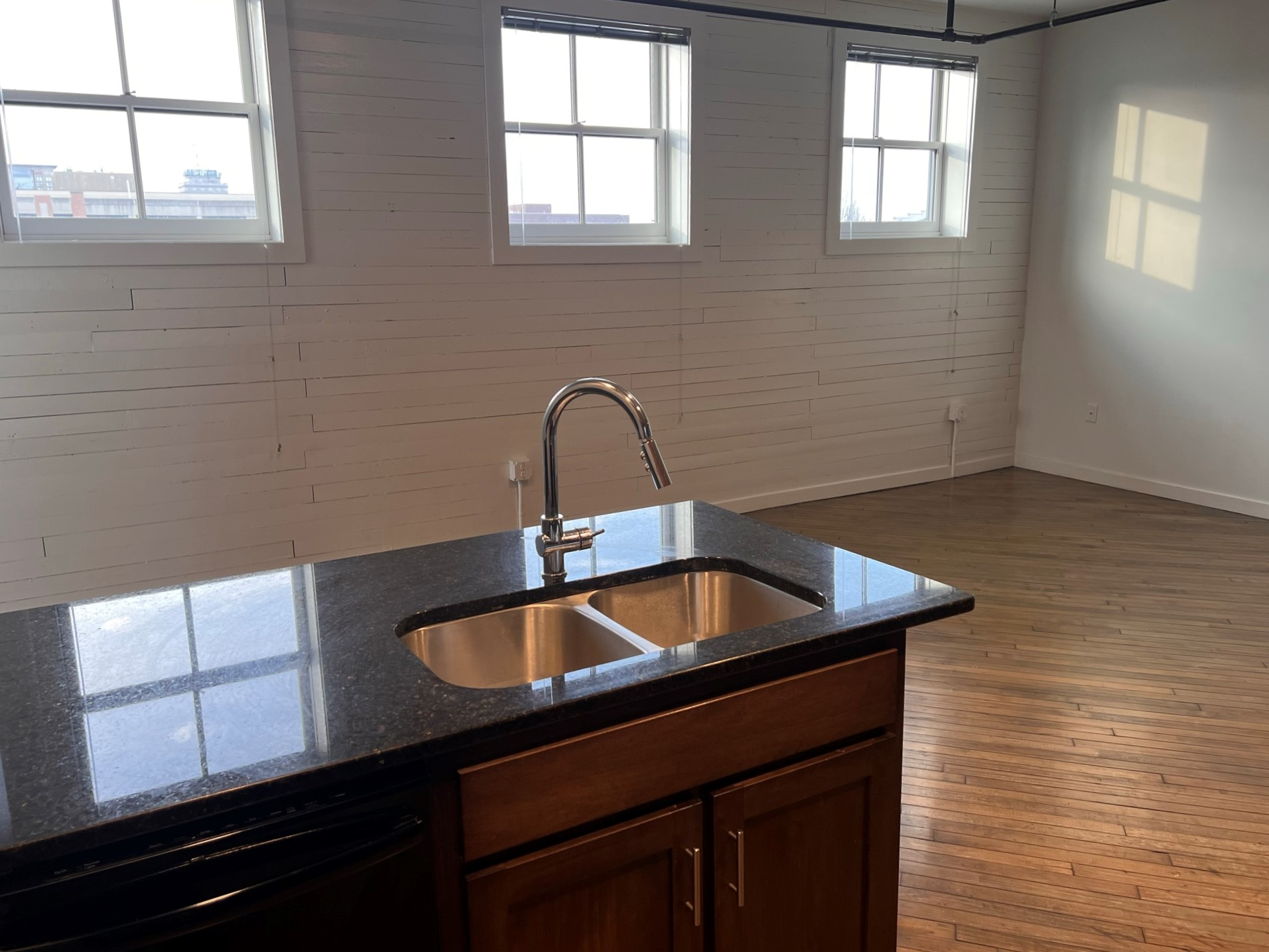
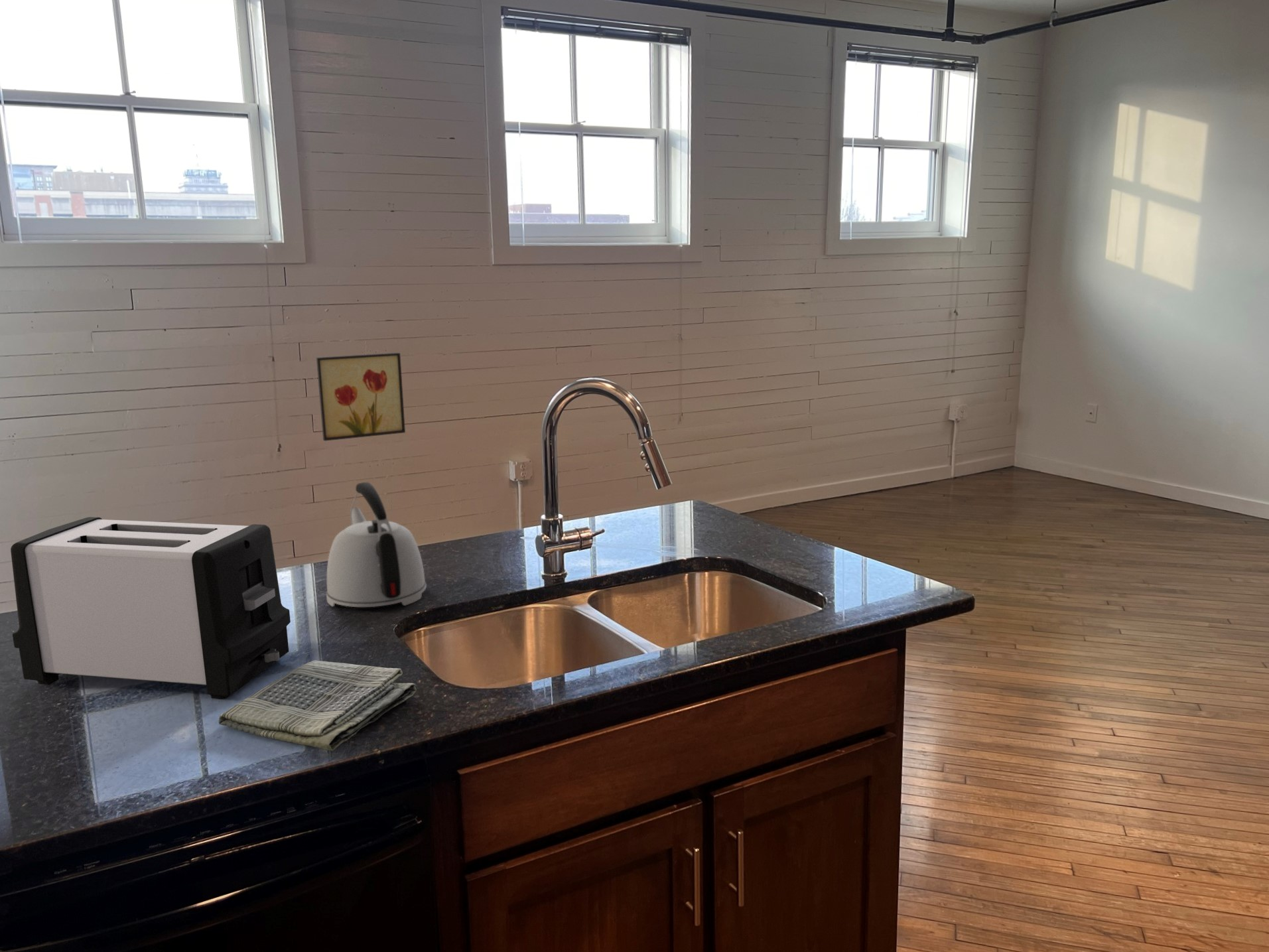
+ toaster (155, 603)
+ dish towel (321, 698)
+ kettle (372, 540)
+ wall art (362, 395)
